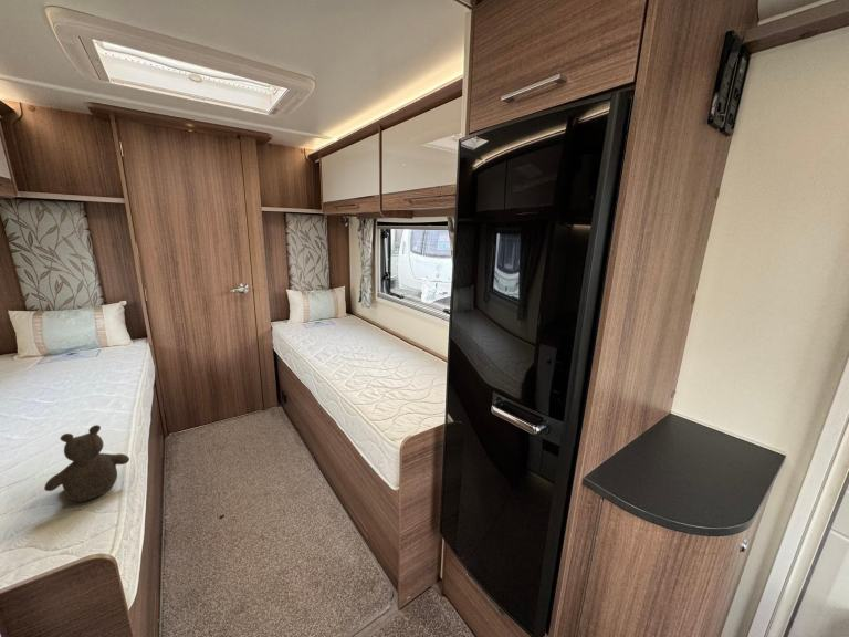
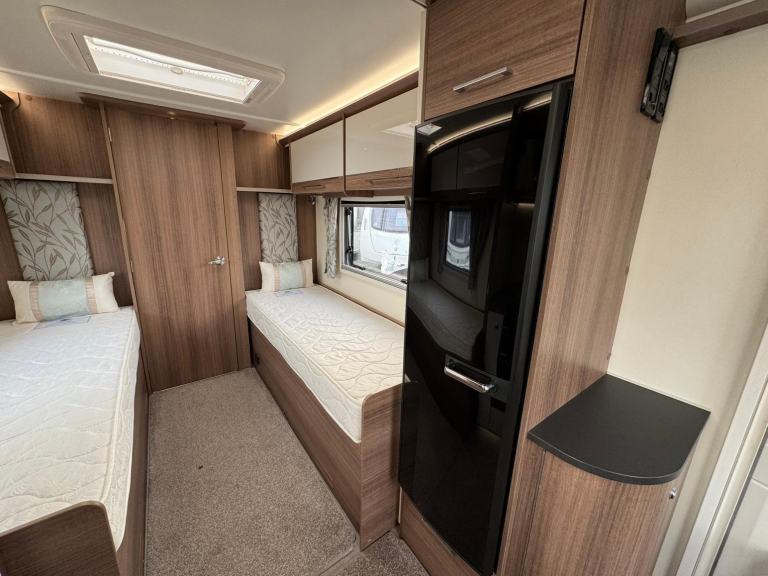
- teddy bear (85, 458)
